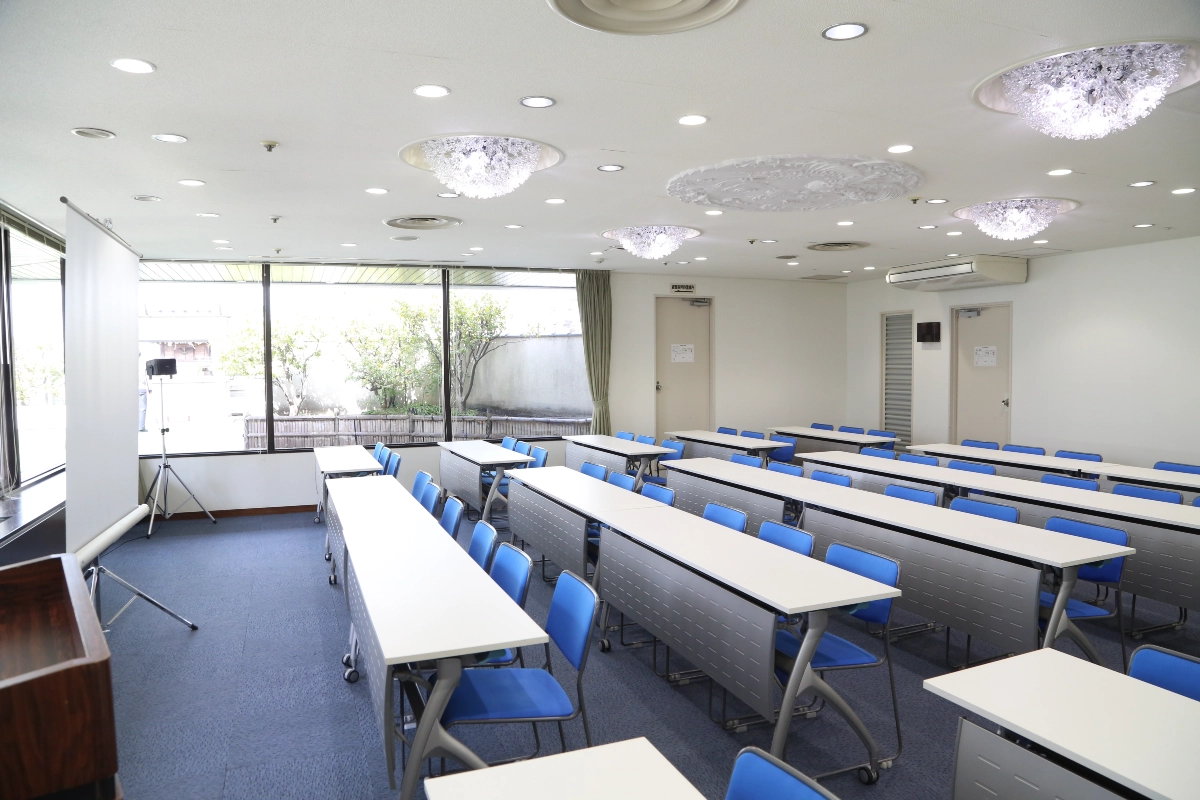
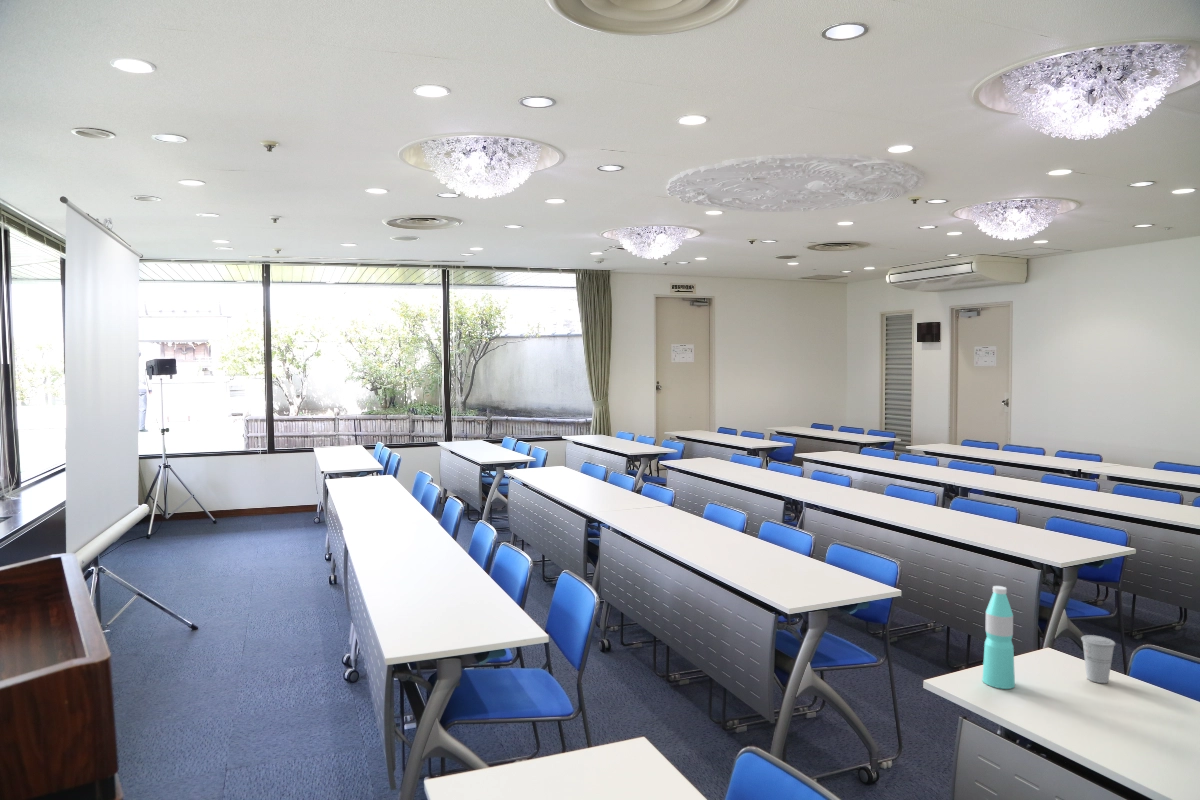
+ water bottle (999, 635)
+ cup (1097, 659)
